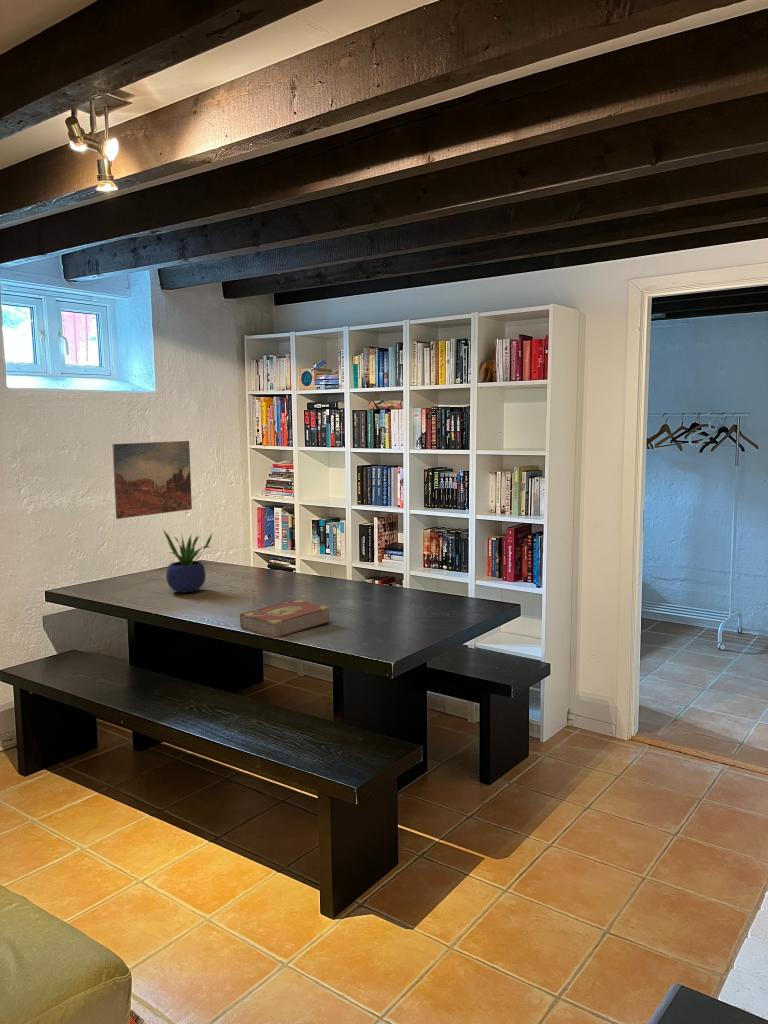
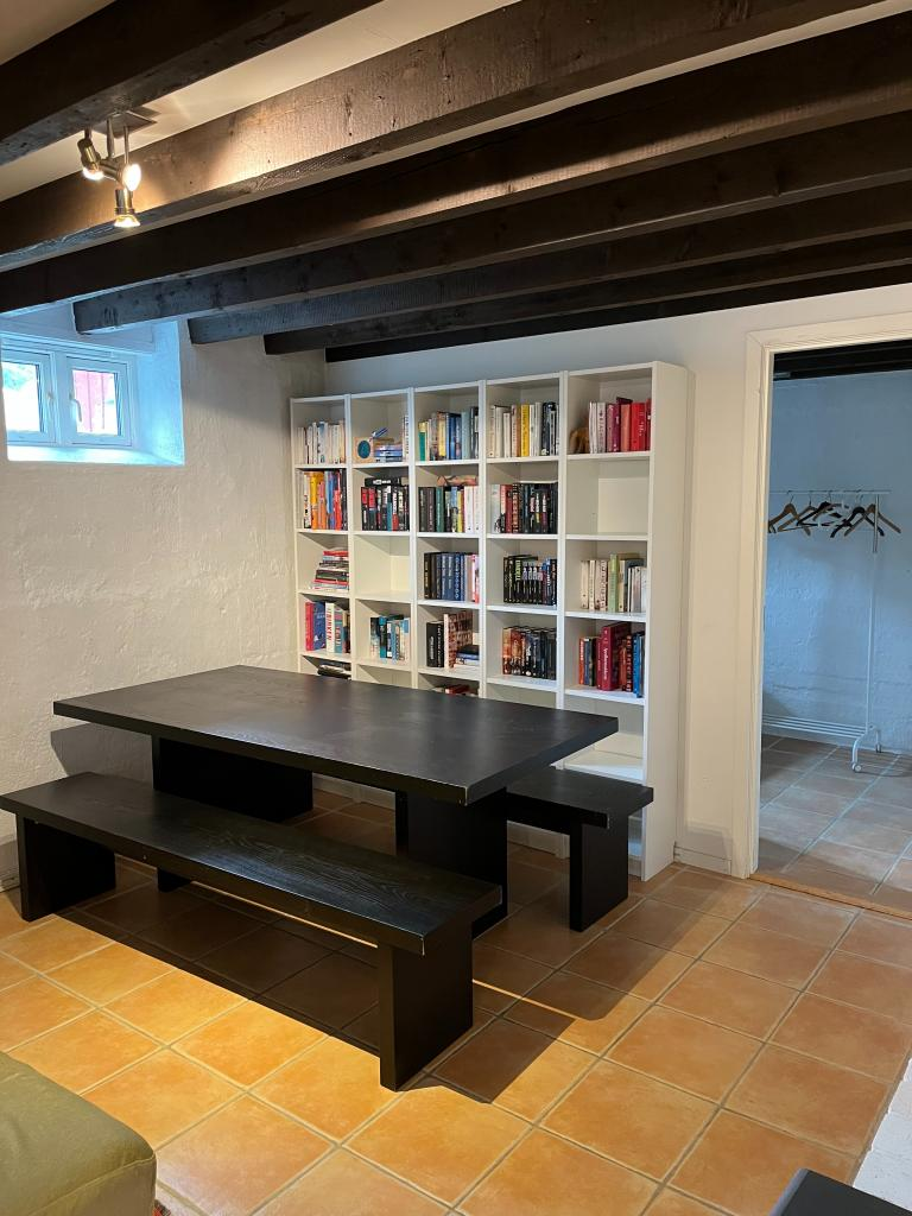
- book (285, 607)
- potted plant (185, 559)
- wall art (154, 478)
